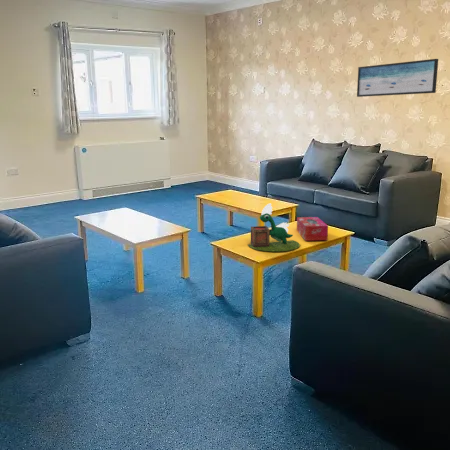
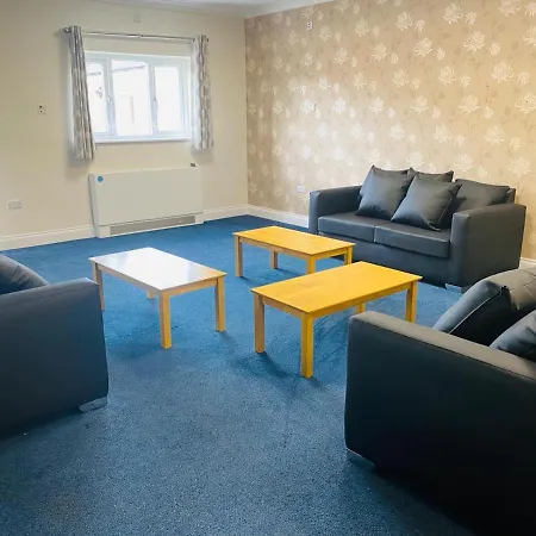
- tissue box (311, 228)
- plant pot (273, 223)
- wall art (394, 79)
